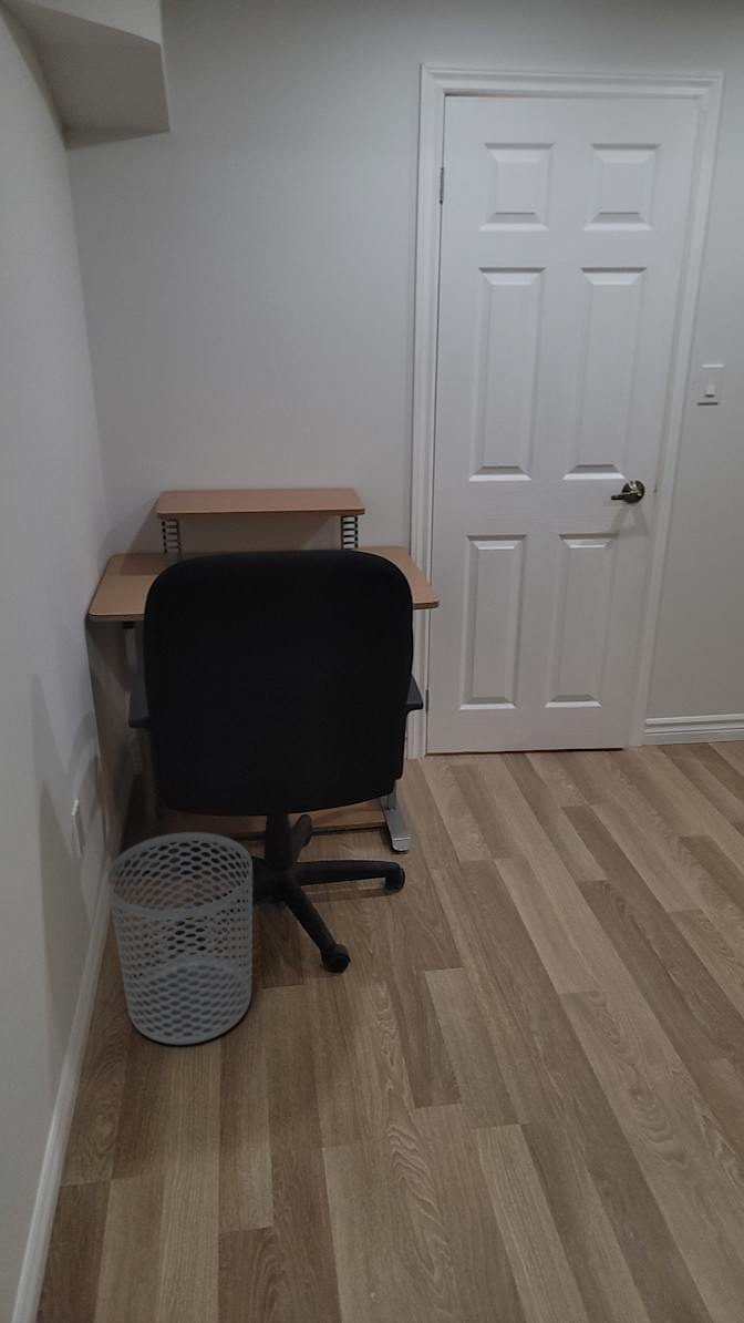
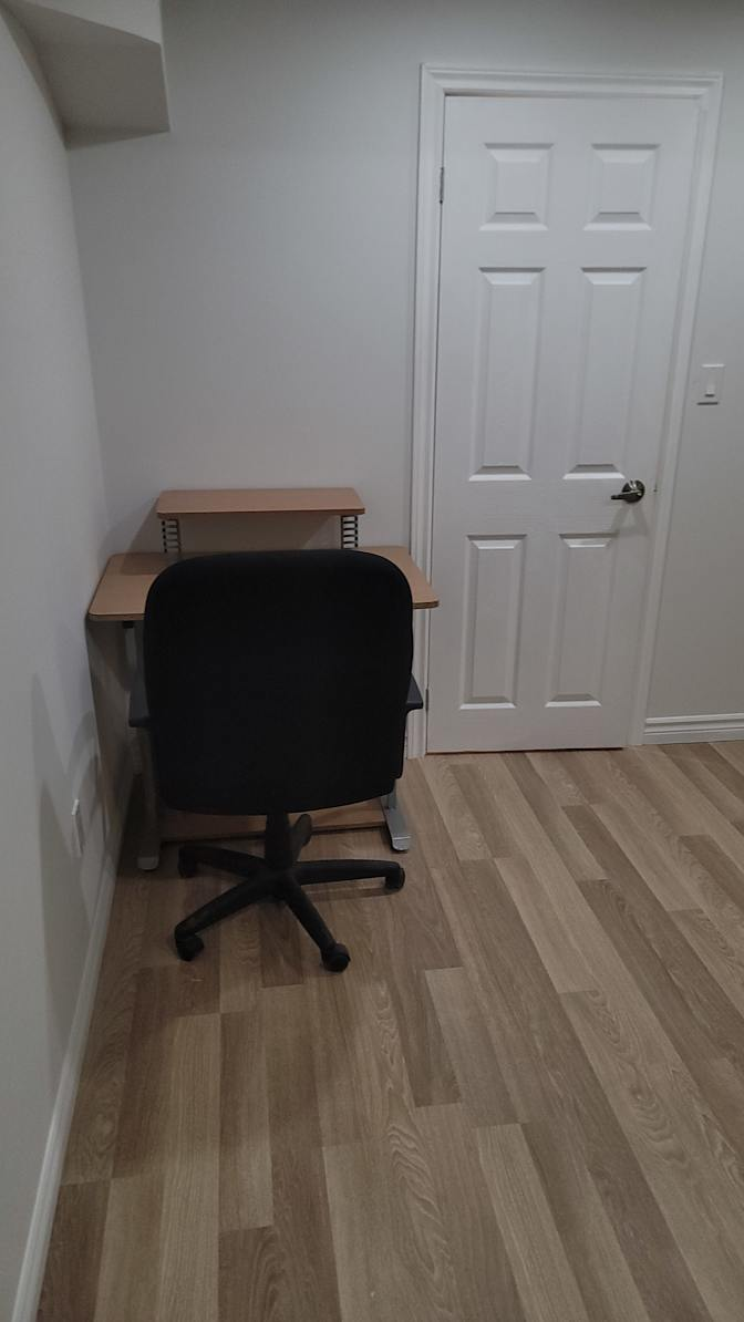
- waste bin (185, 937)
